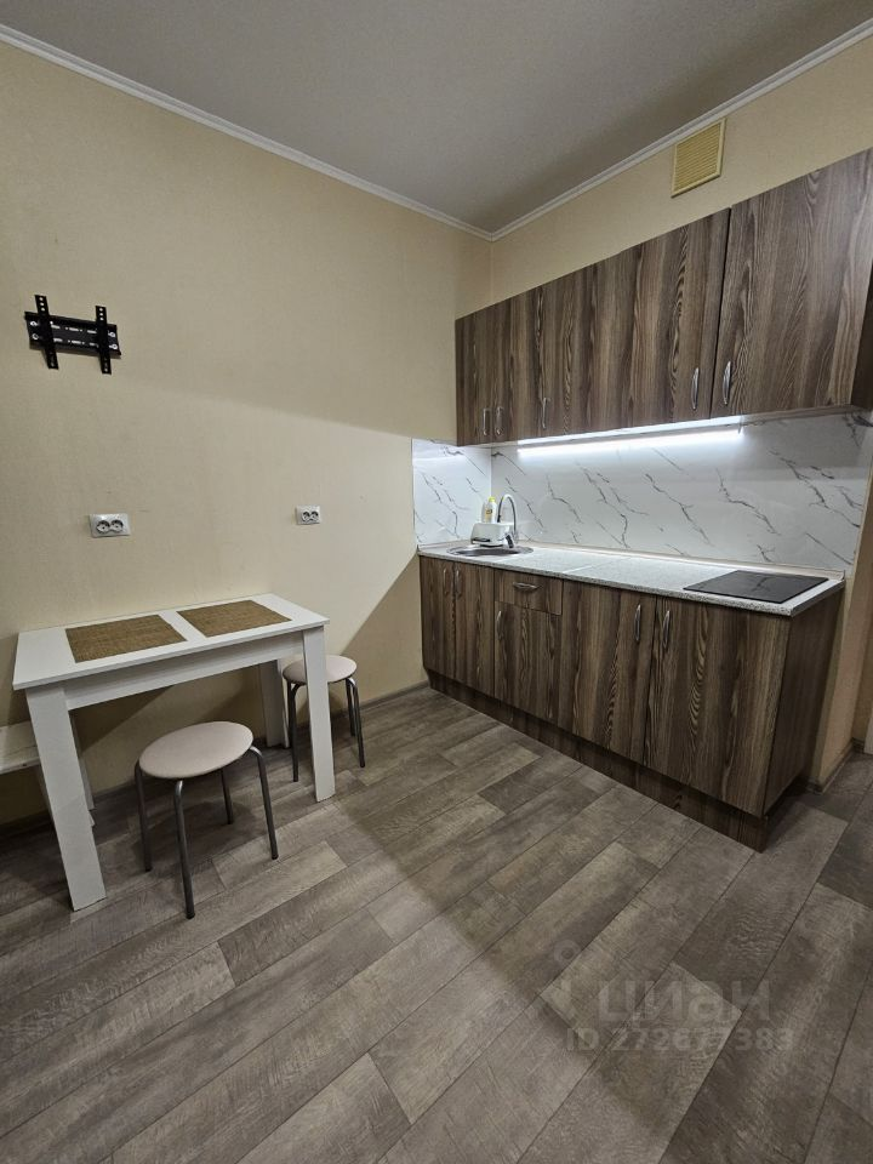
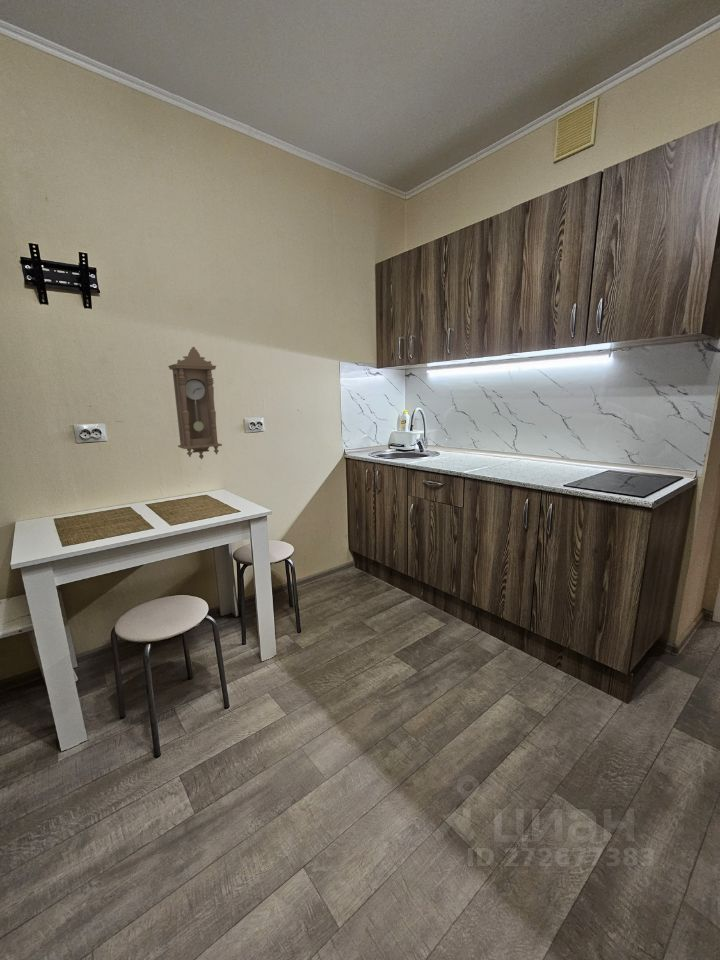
+ pendulum clock (196, 405)
